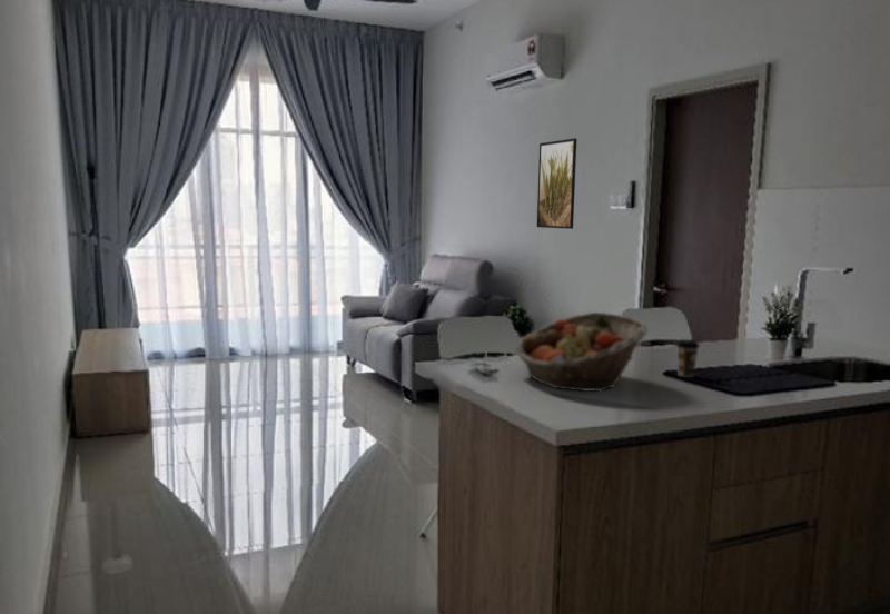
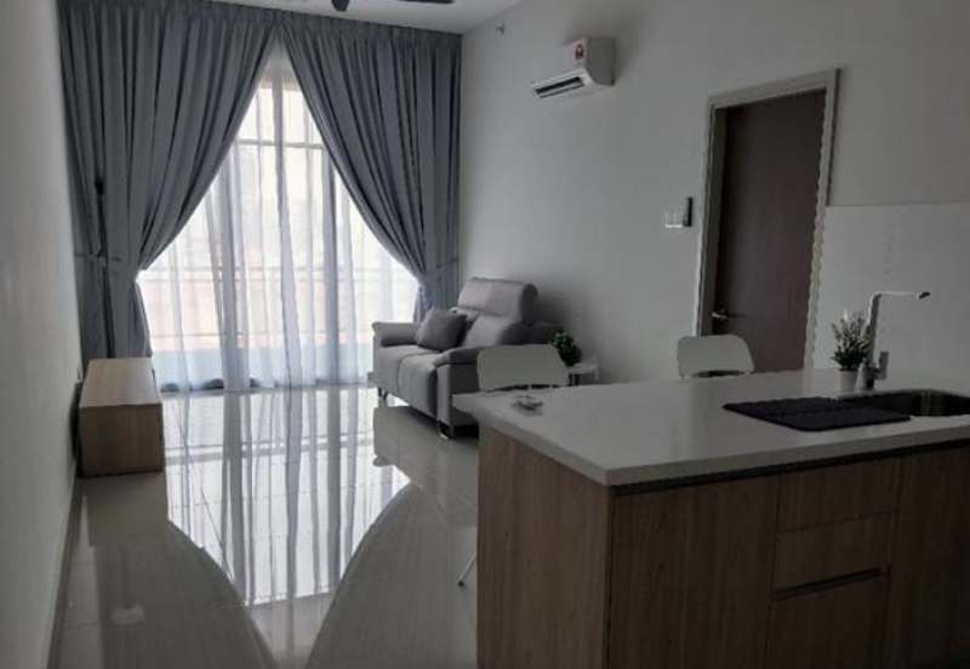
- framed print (555, 185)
- coffee cup (686, 358)
- fruit basket (578, 348)
